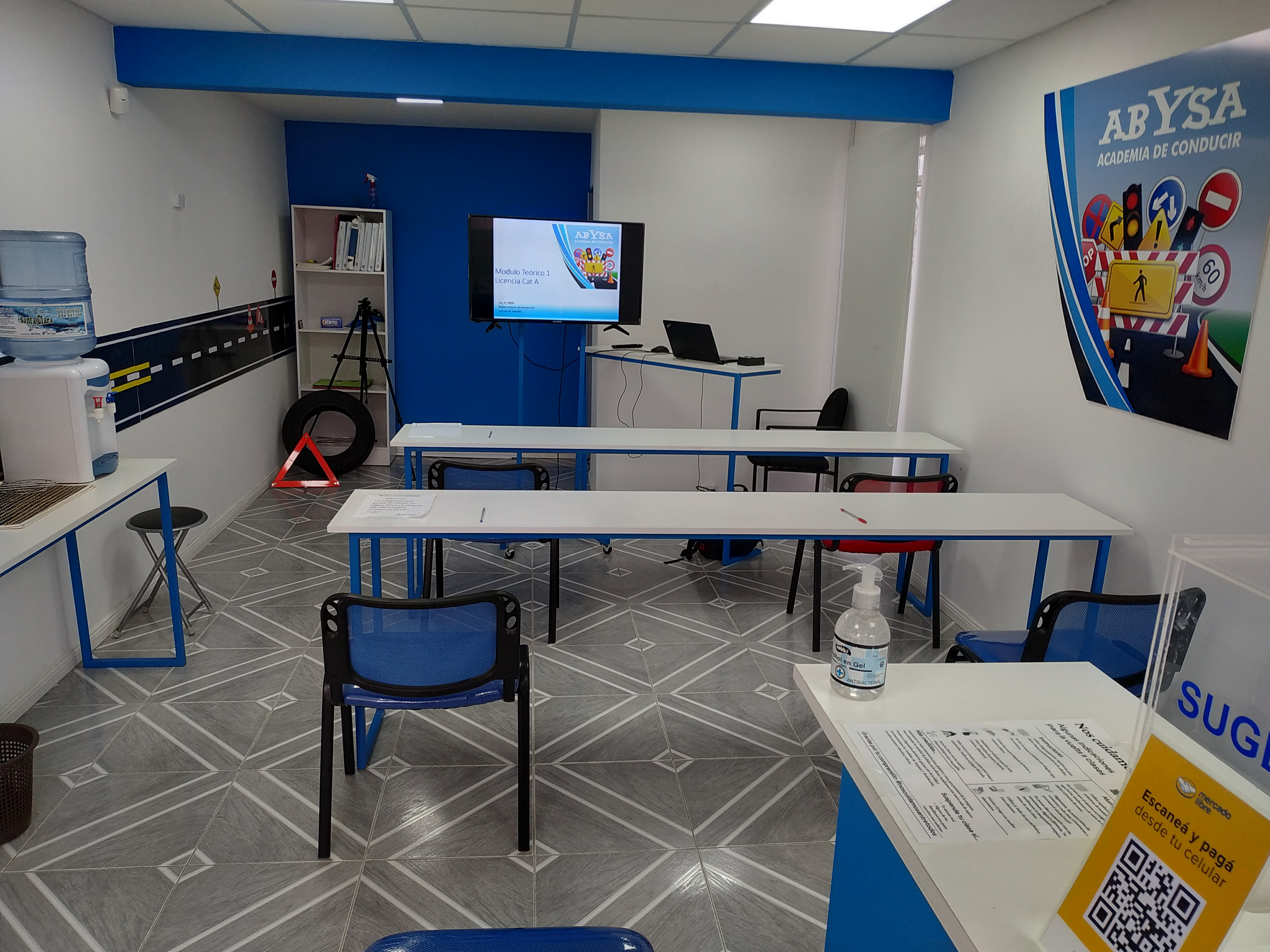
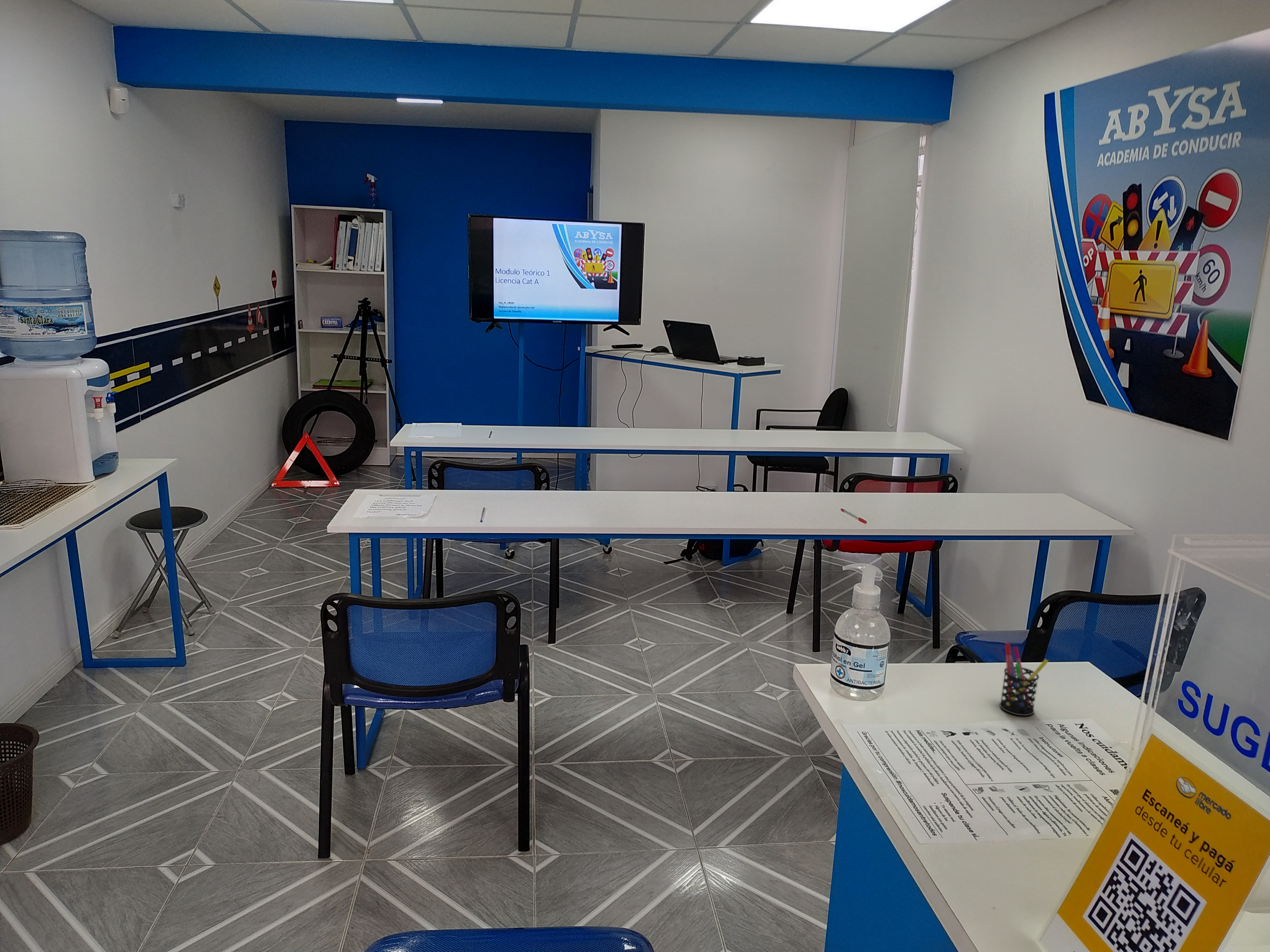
+ pen holder (1018, 678)
